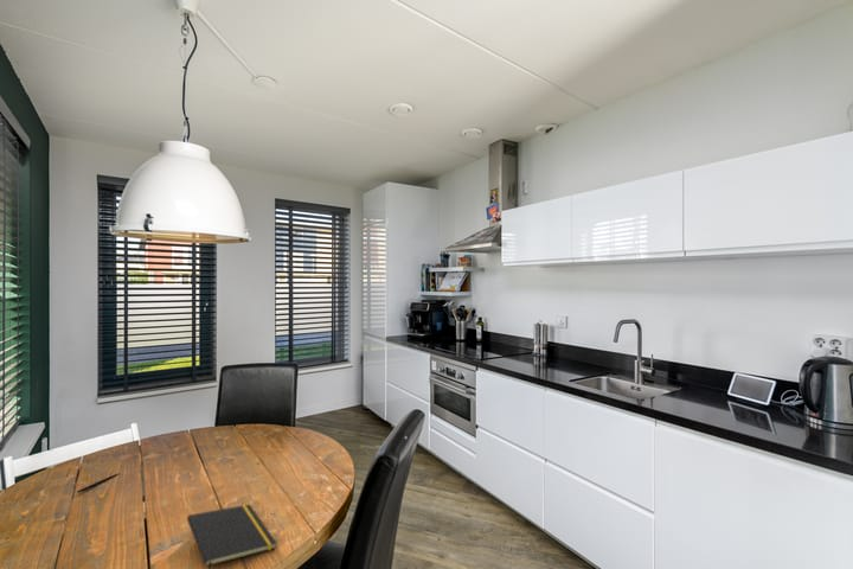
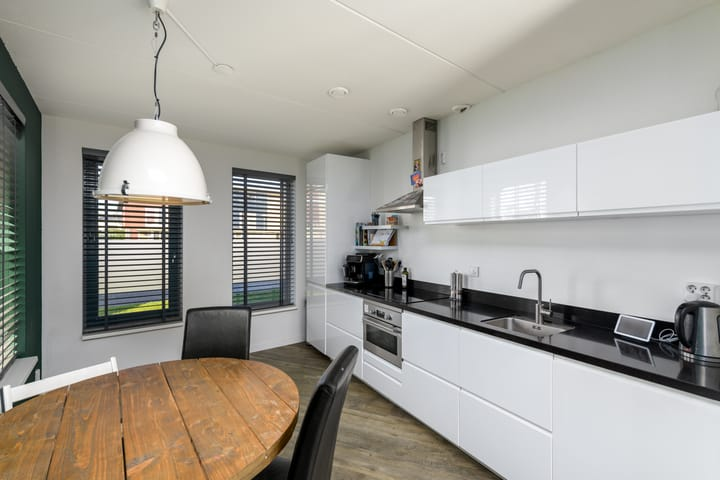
- pen (100, 481)
- notepad (230, 531)
